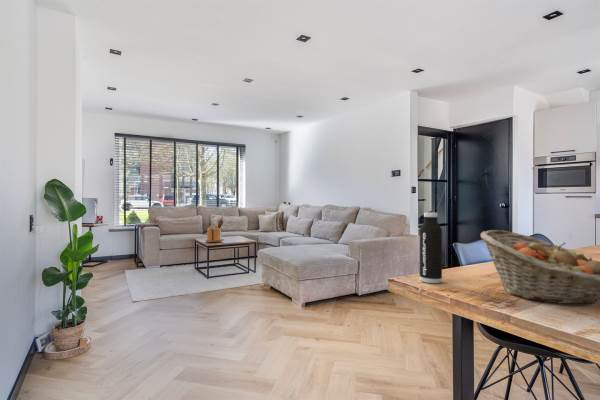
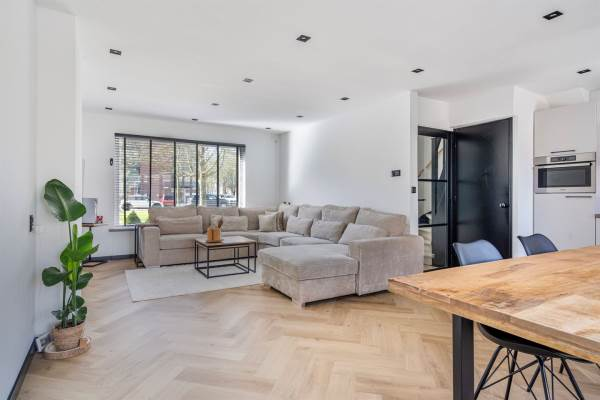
- water bottle (430, 246)
- fruit basket (541, 262)
